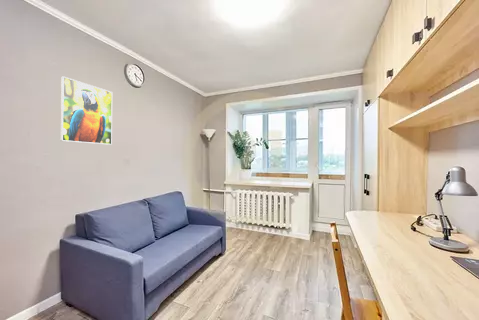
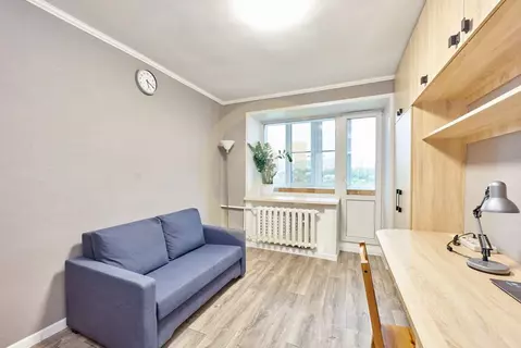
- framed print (88, 114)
